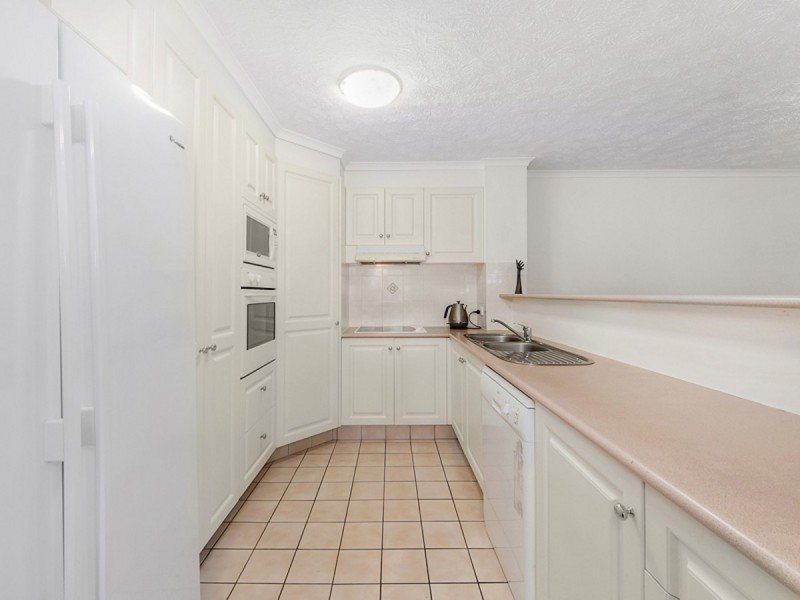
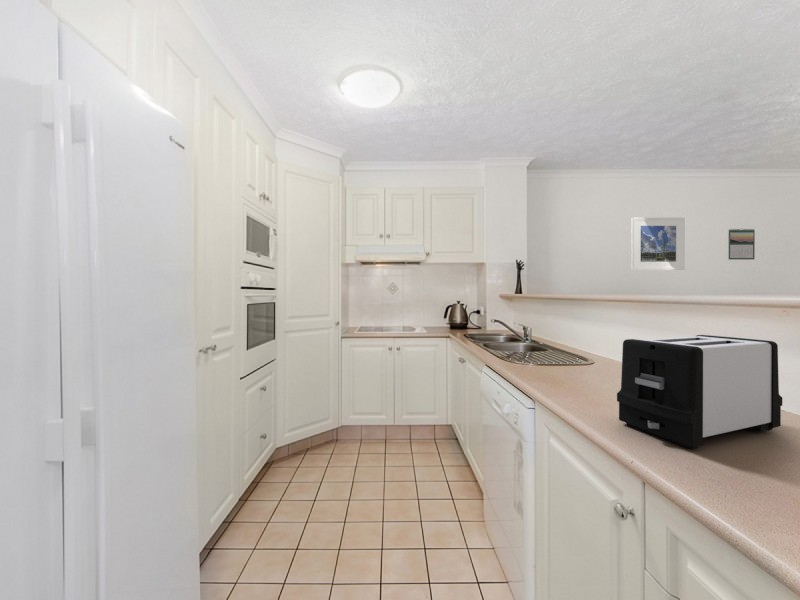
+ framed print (657, 243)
+ toaster (696, 383)
+ calendar (741, 243)
